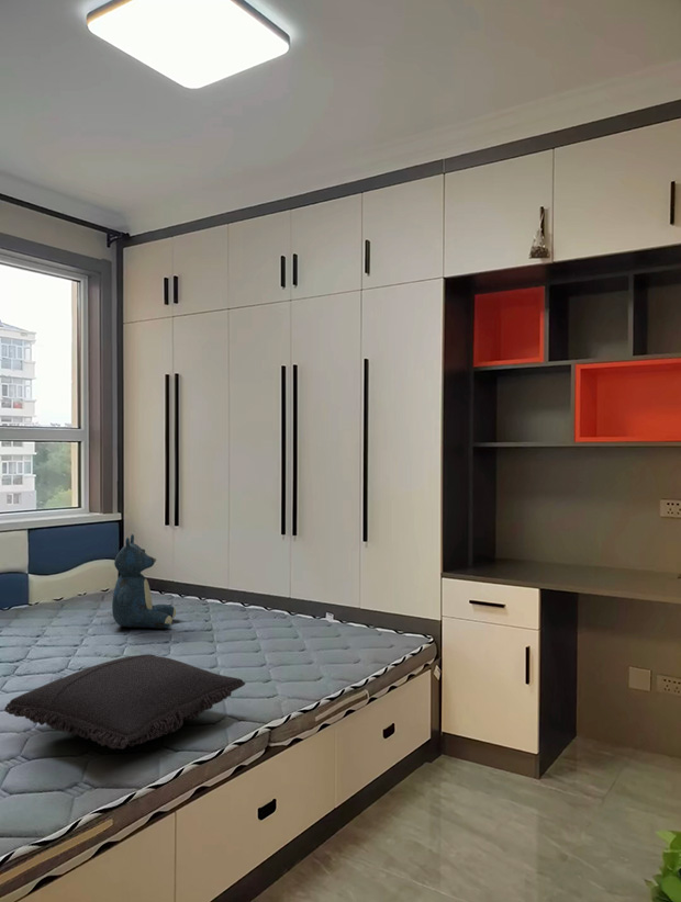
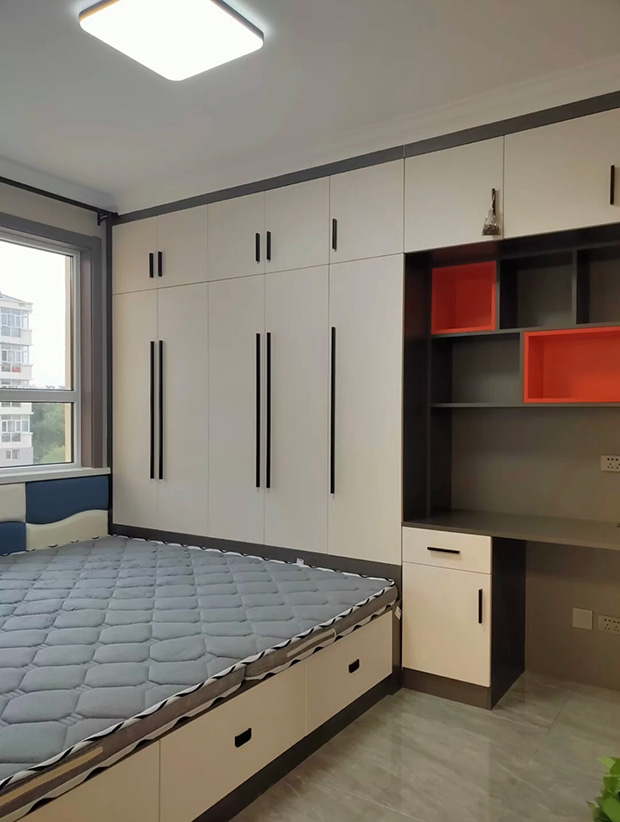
- pillow (129, 697)
- teddy bear (144, 579)
